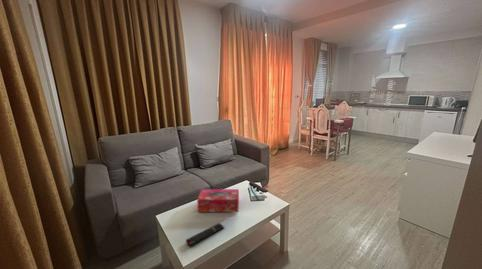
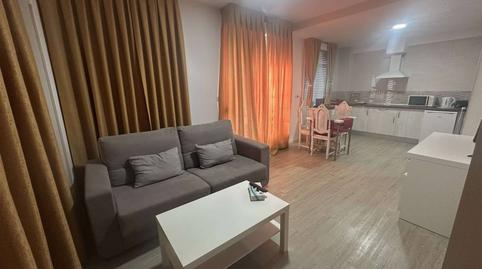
- remote control (205, 234)
- tissue box (219, 200)
